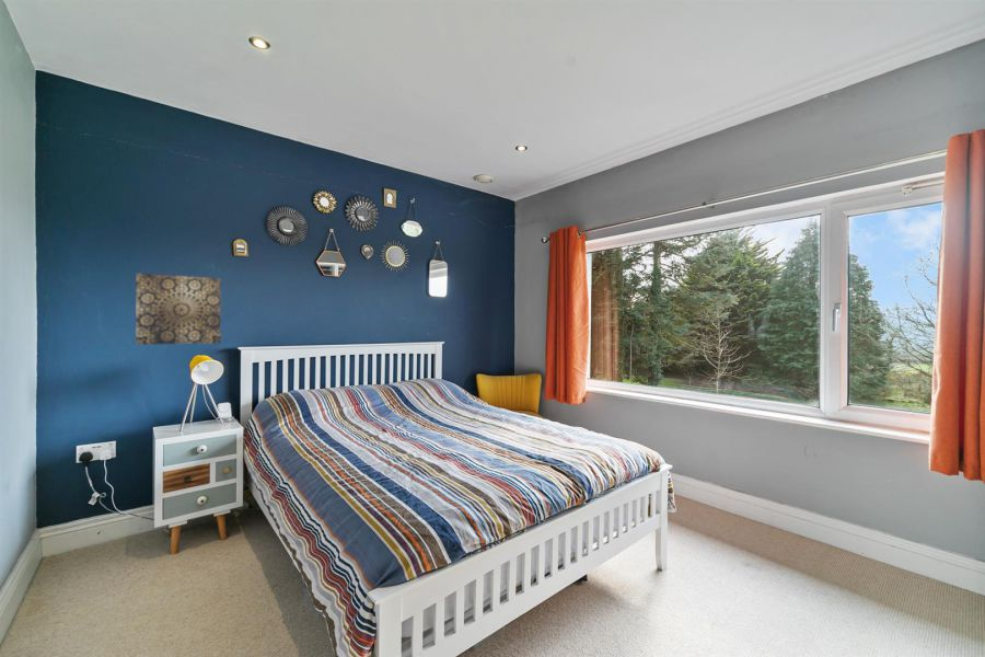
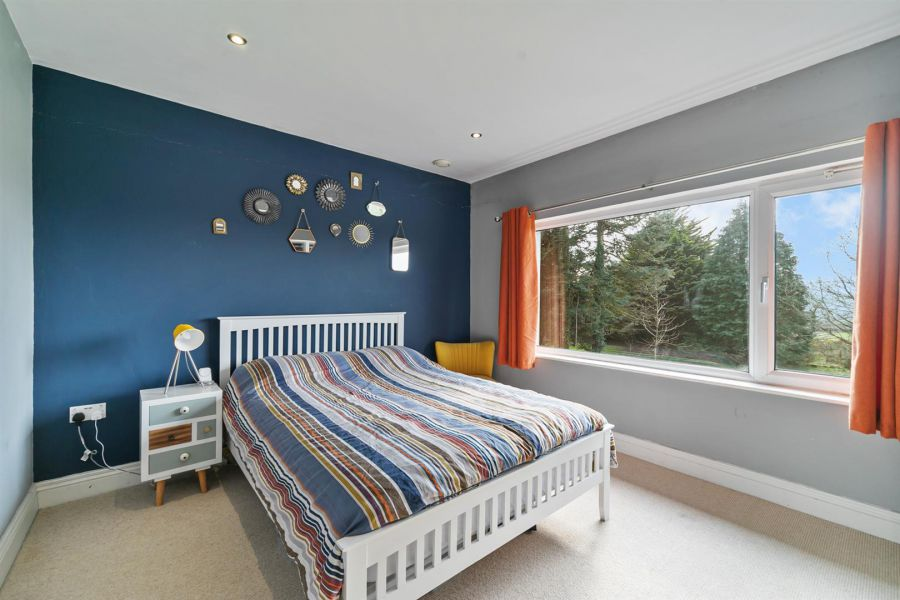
- wall art (179, 310)
